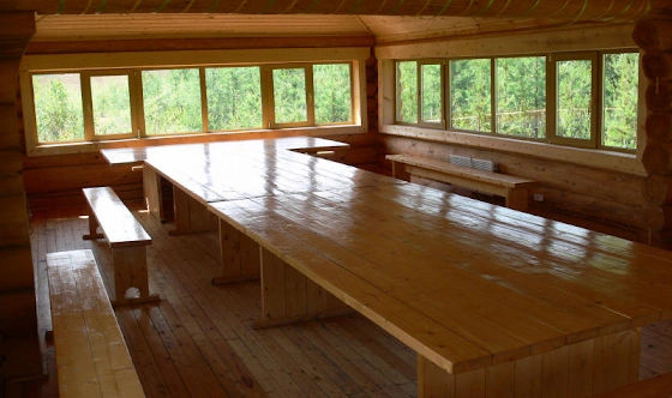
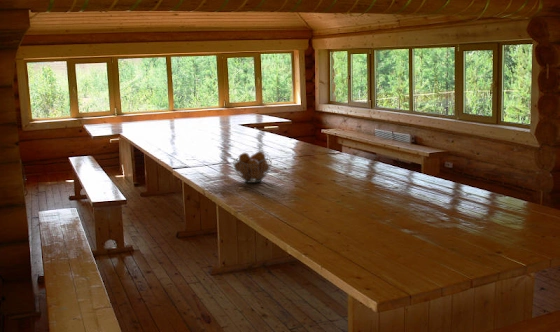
+ fruit basket (252, 166)
